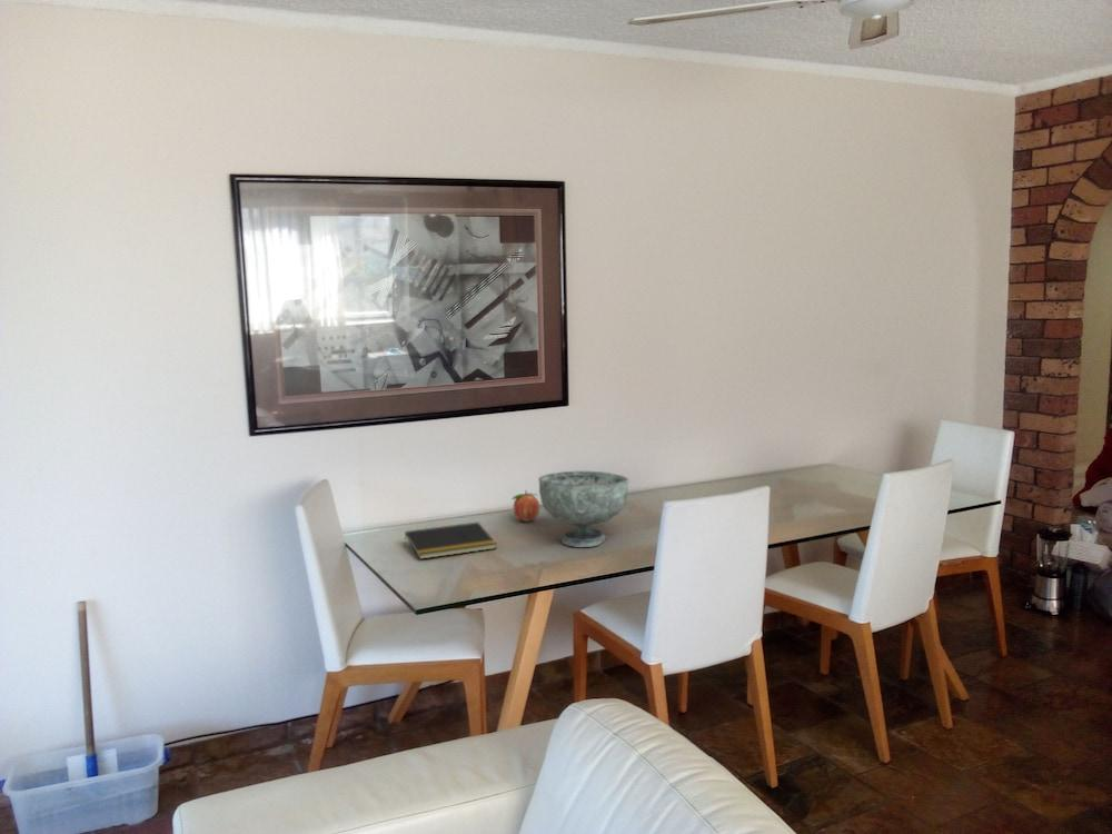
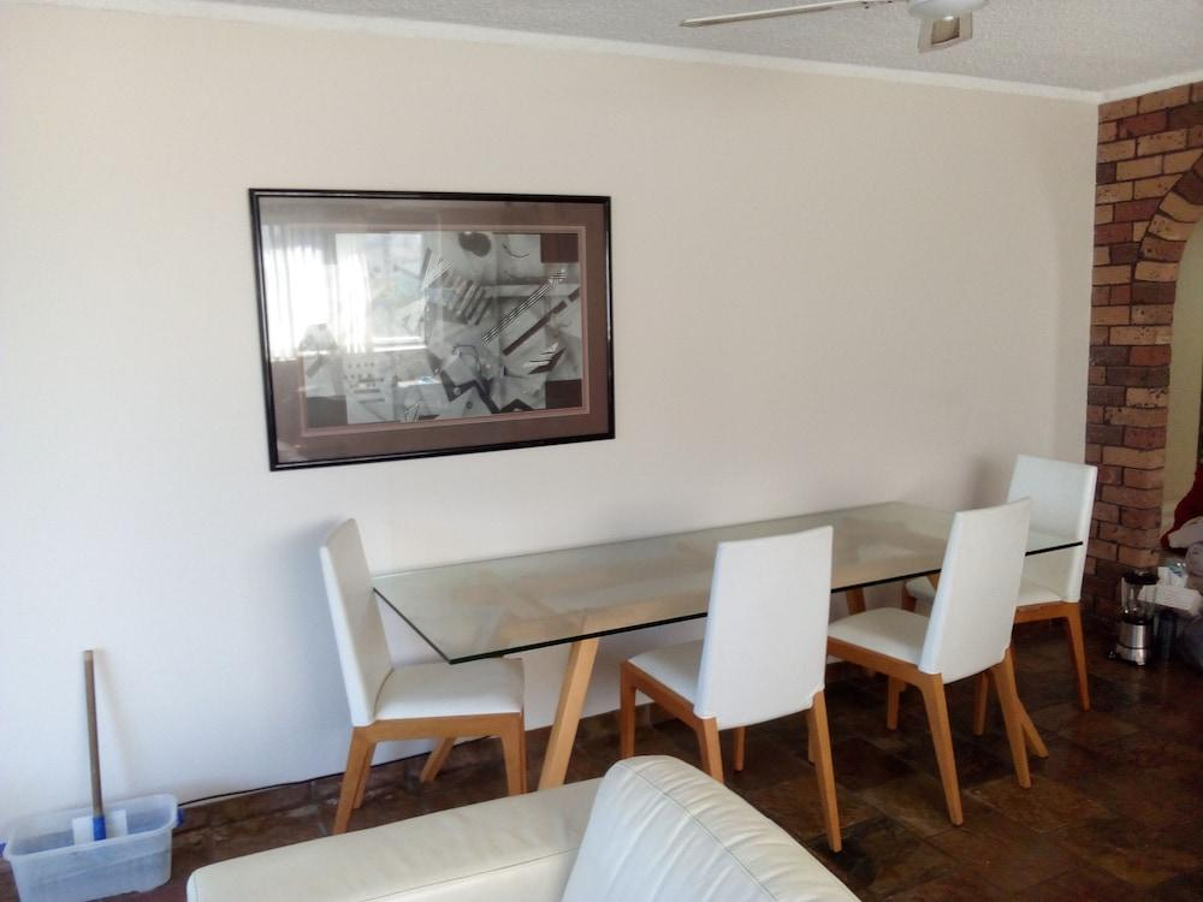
- decorative bowl (583, 508)
- fruit (526, 505)
- notepad (450, 539)
